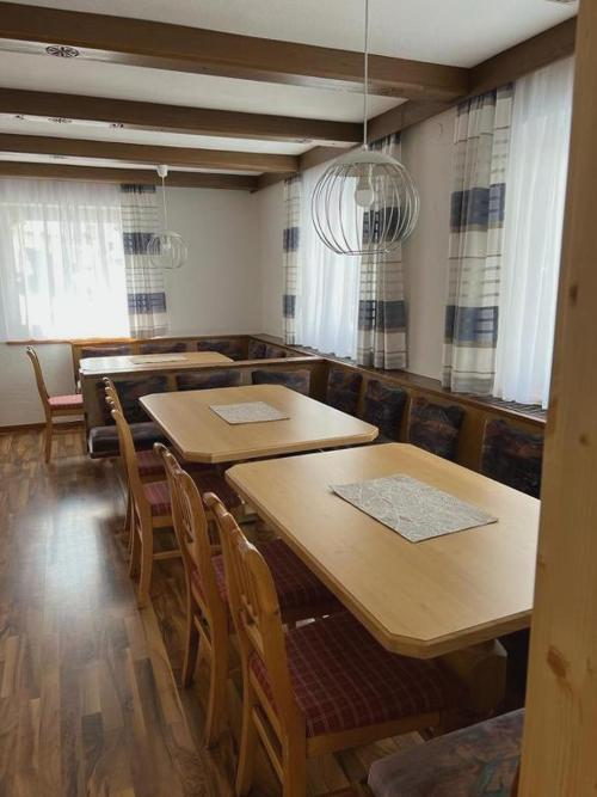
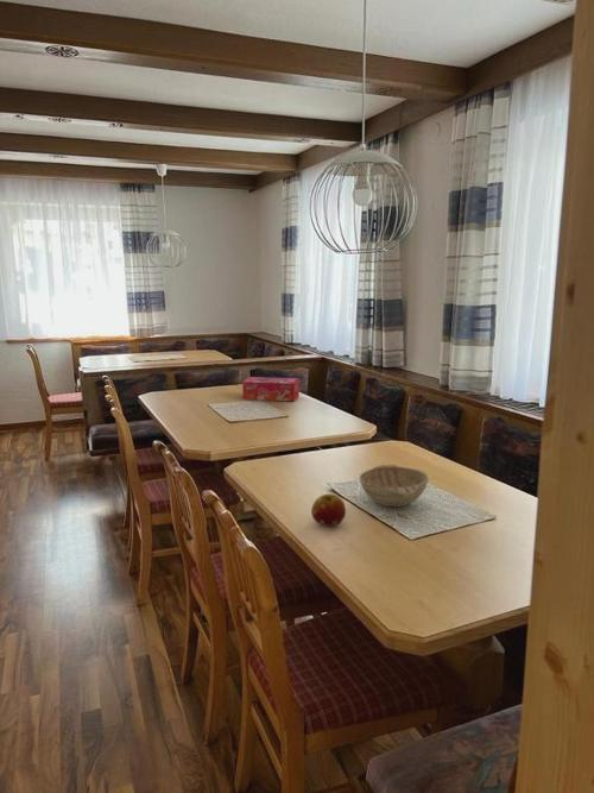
+ tissue box (271, 389)
+ decorative bowl (392, 487)
+ fruit (328, 510)
